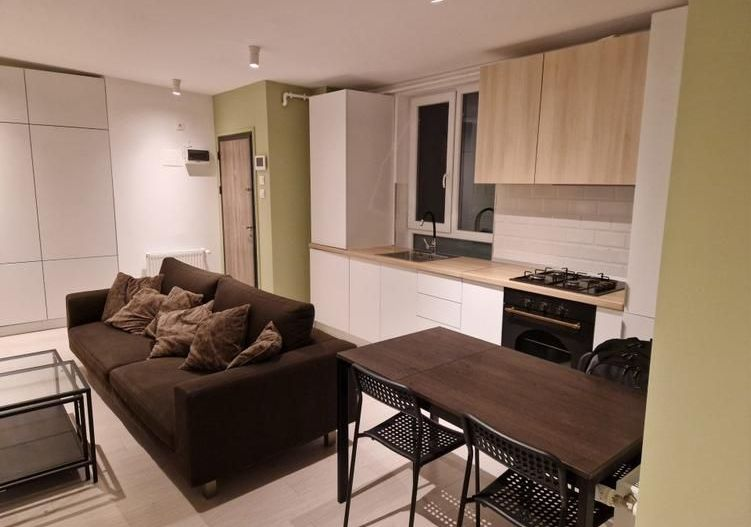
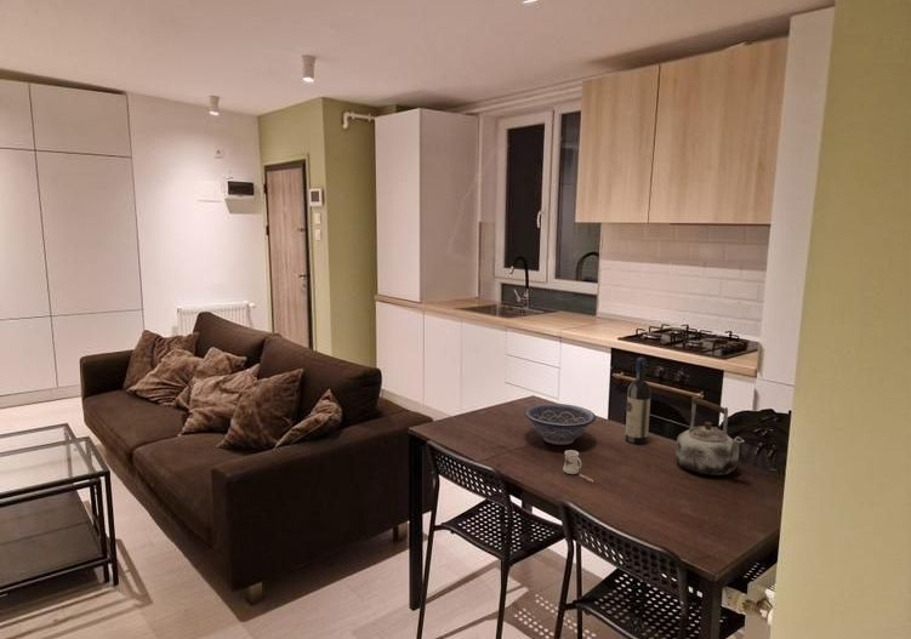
+ kettle (712, 437)
+ wine bottle (638, 399)
+ decorative bowl (558, 426)
+ mug (580, 466)
